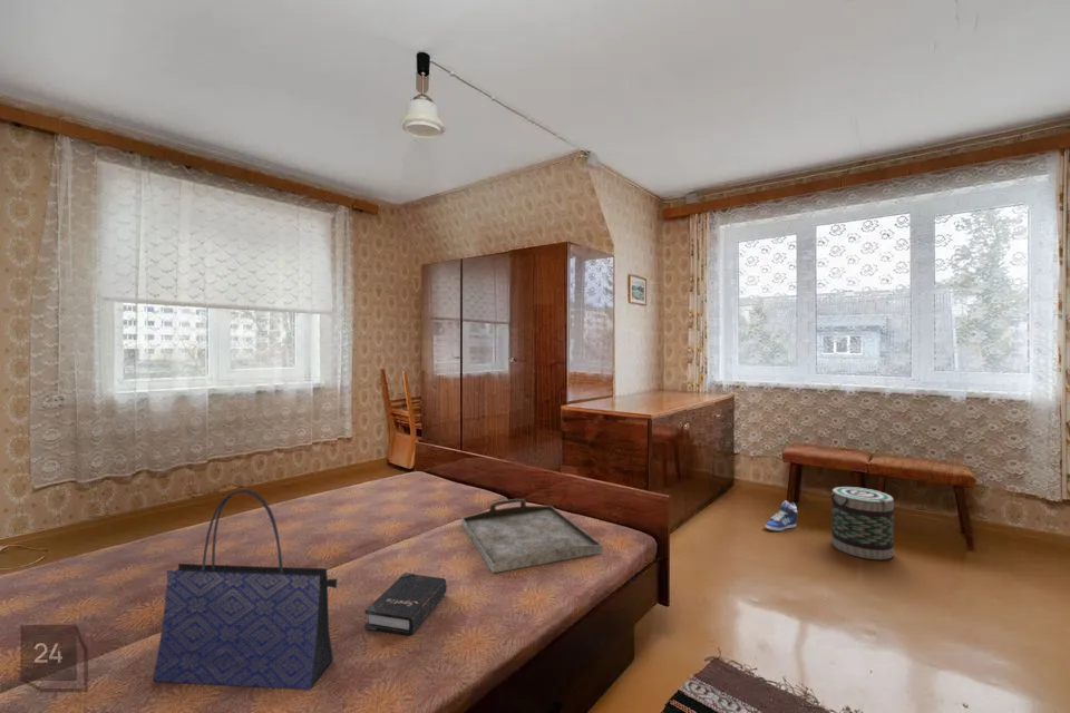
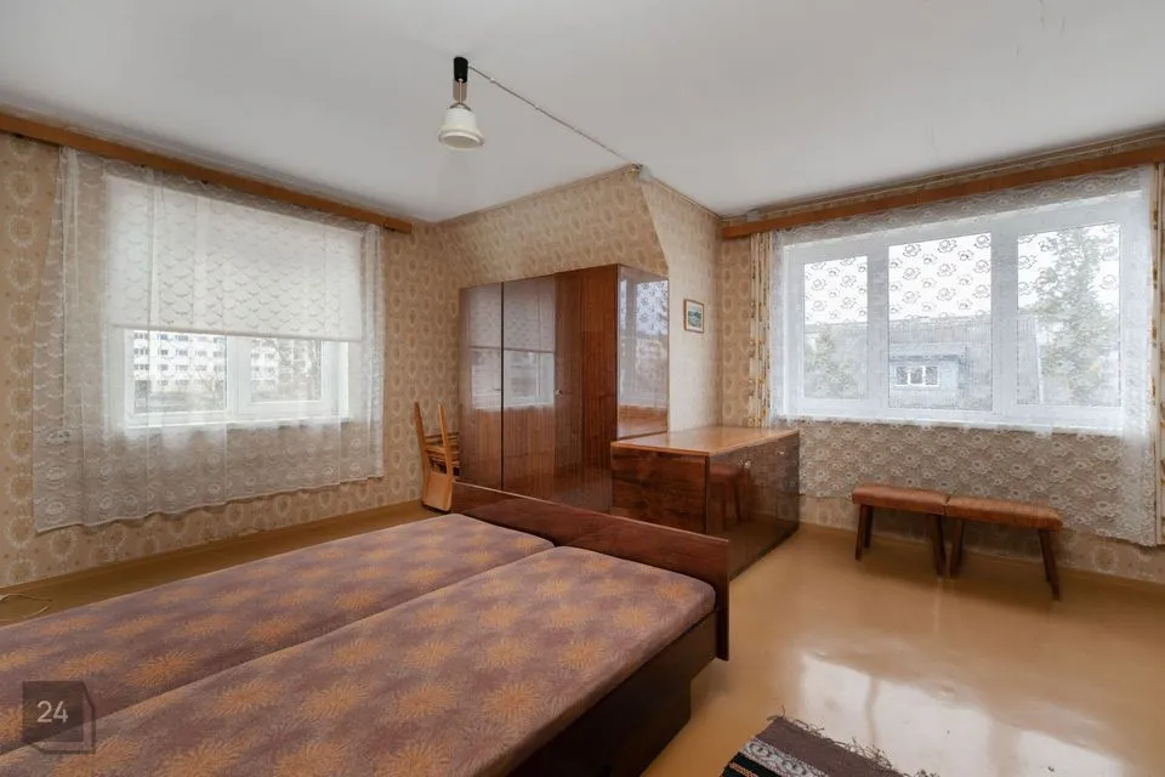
- hardback book (408, 600)
- sneaker (780, 514)
- basket (863, 520)
- serving tray (526, 527)
- tote bag (252, 580)
